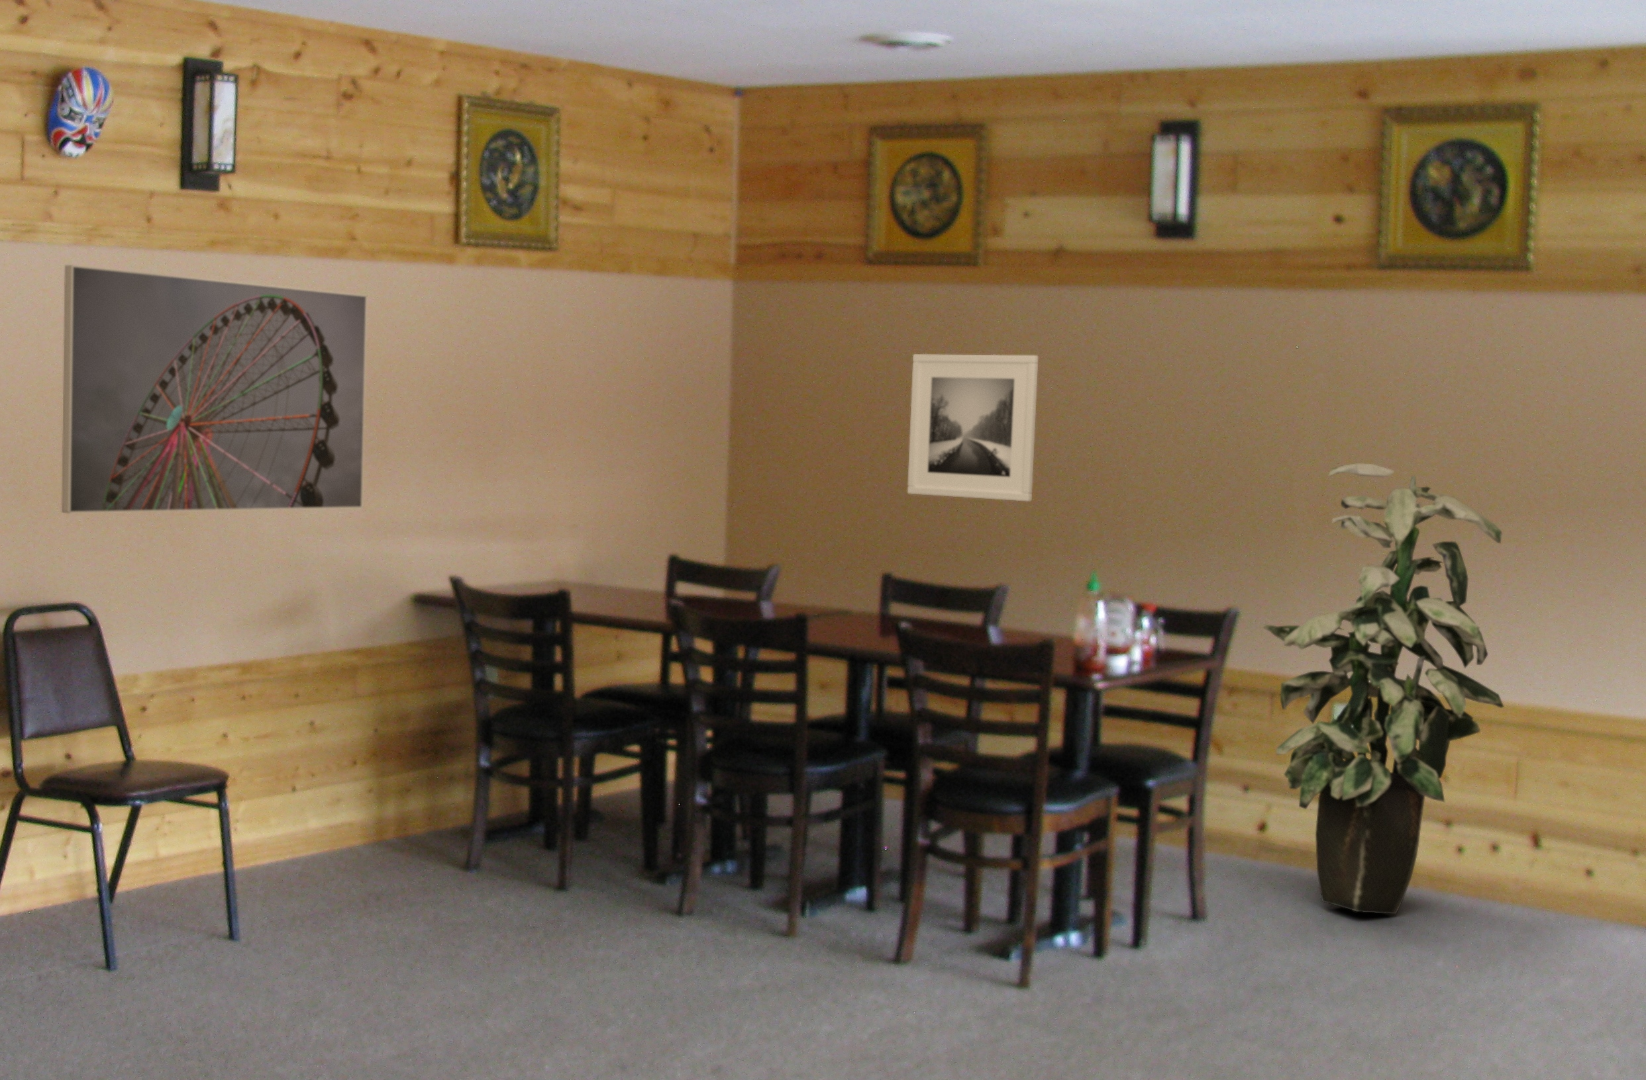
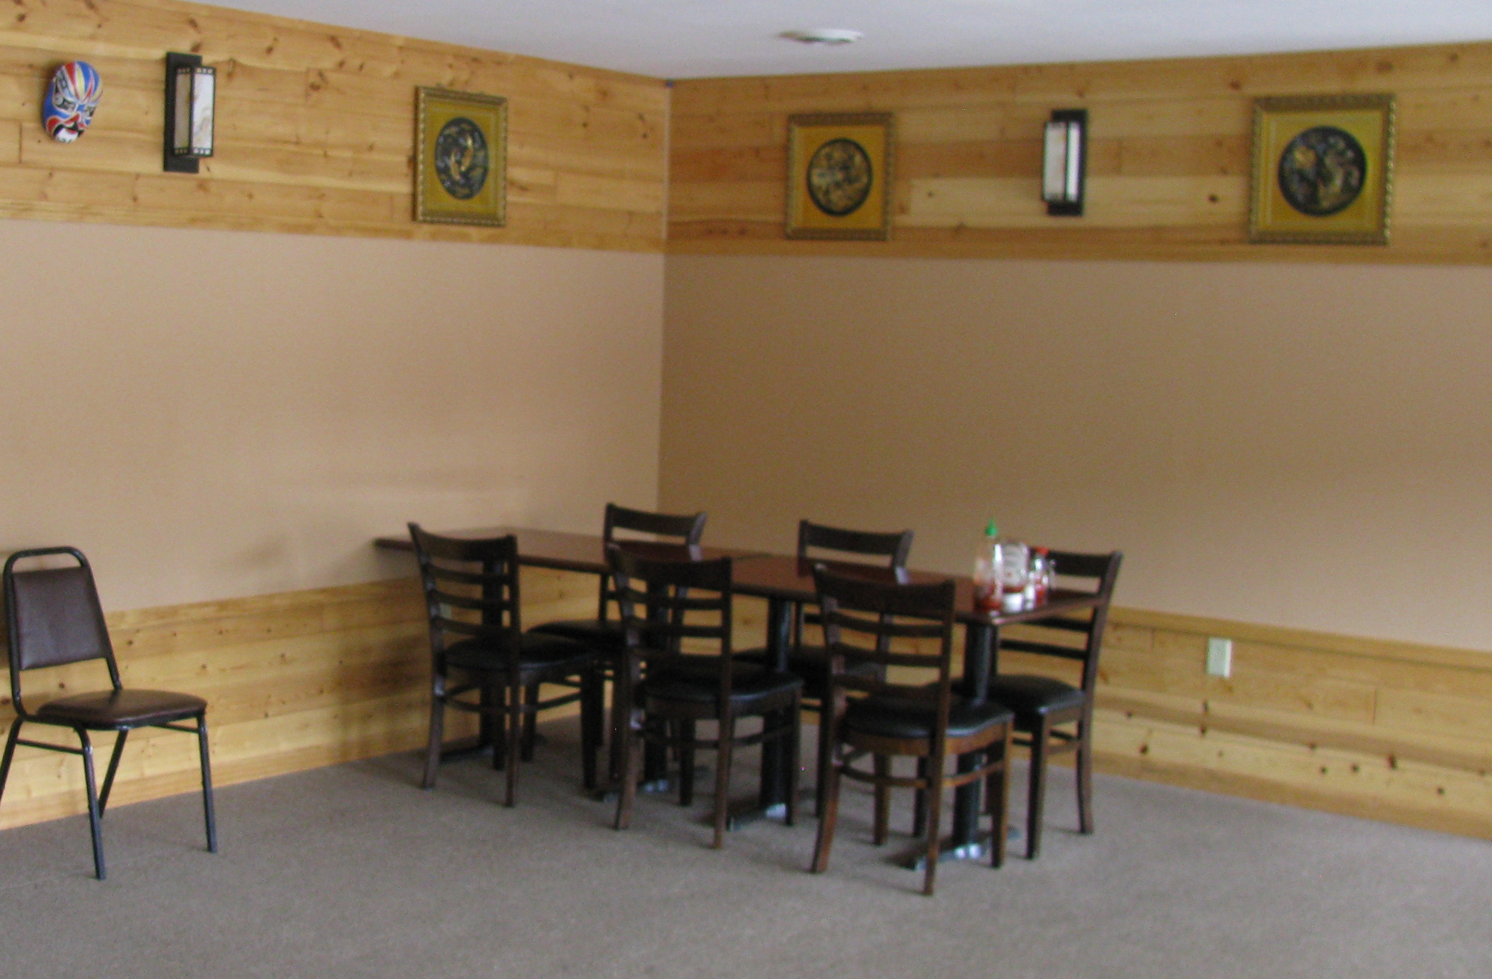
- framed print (225, 395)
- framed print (971, 427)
- indoor plant (1375, 686)
